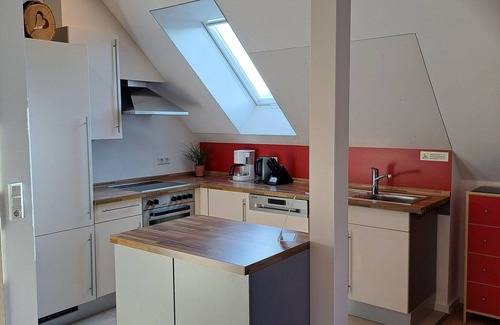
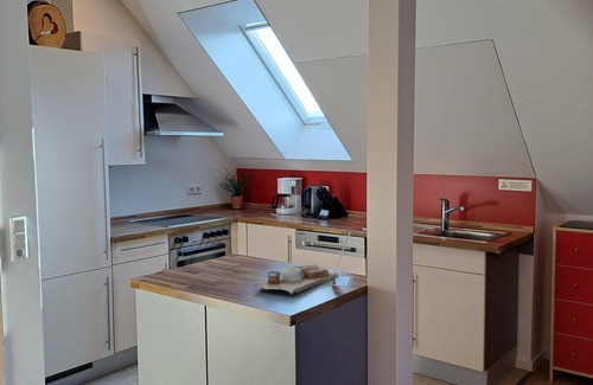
+ cutting board (298, 275)
